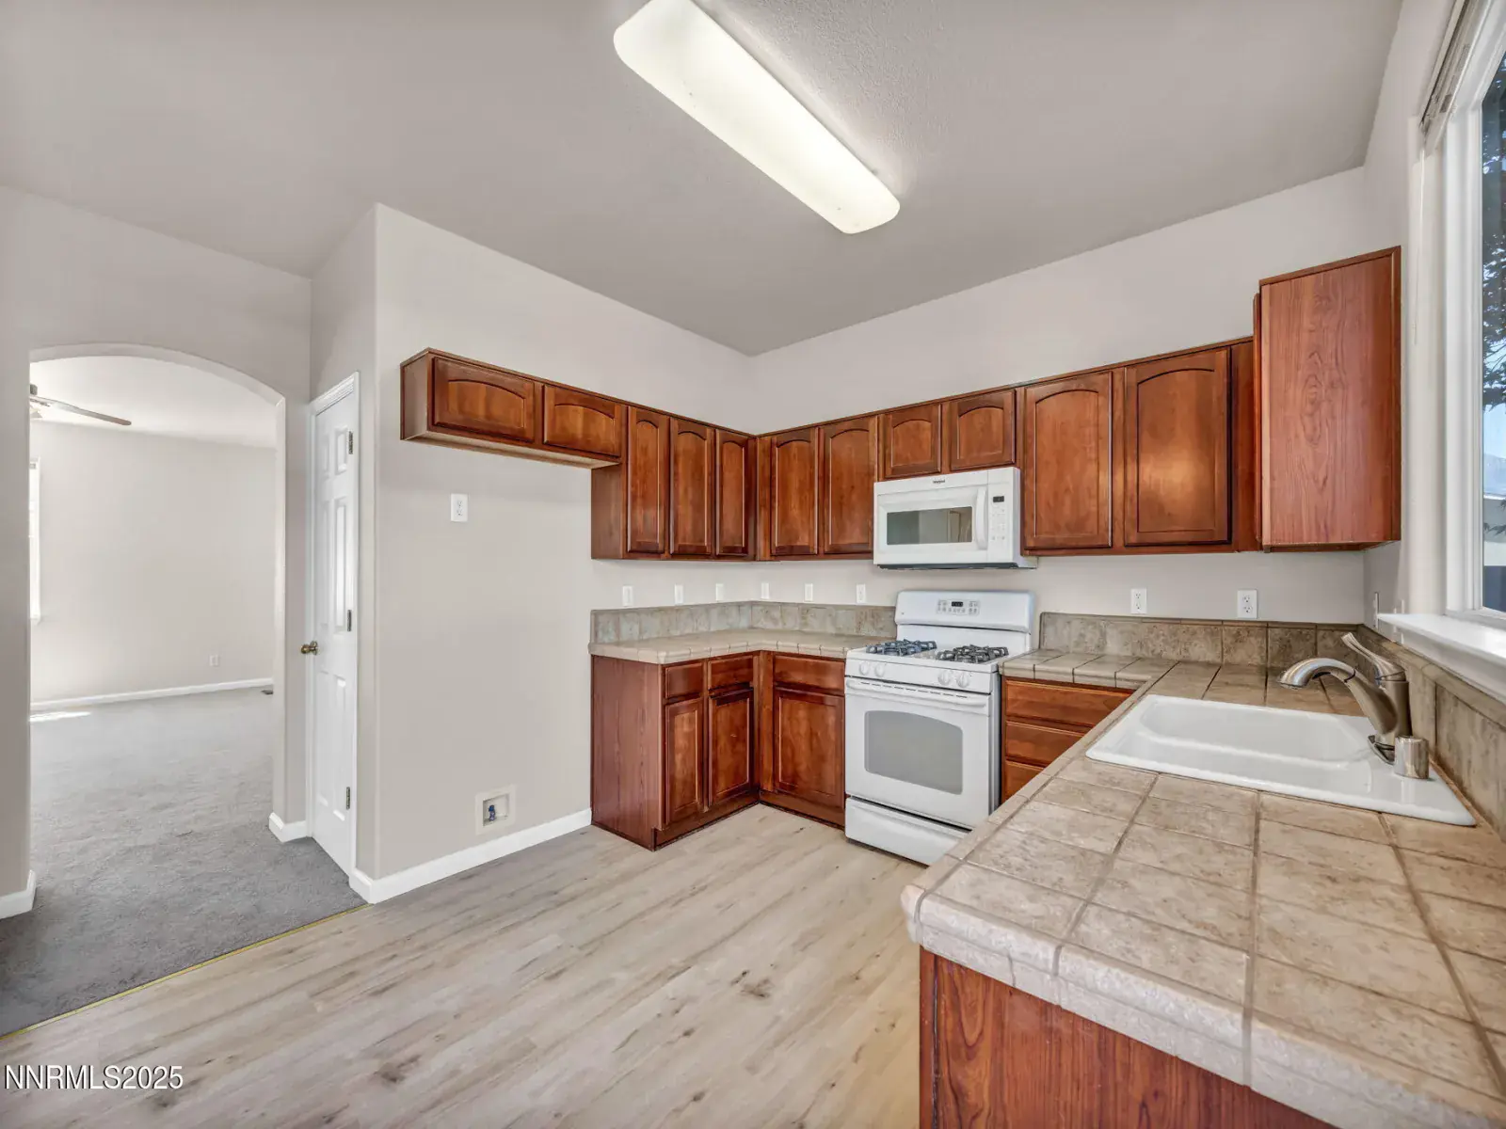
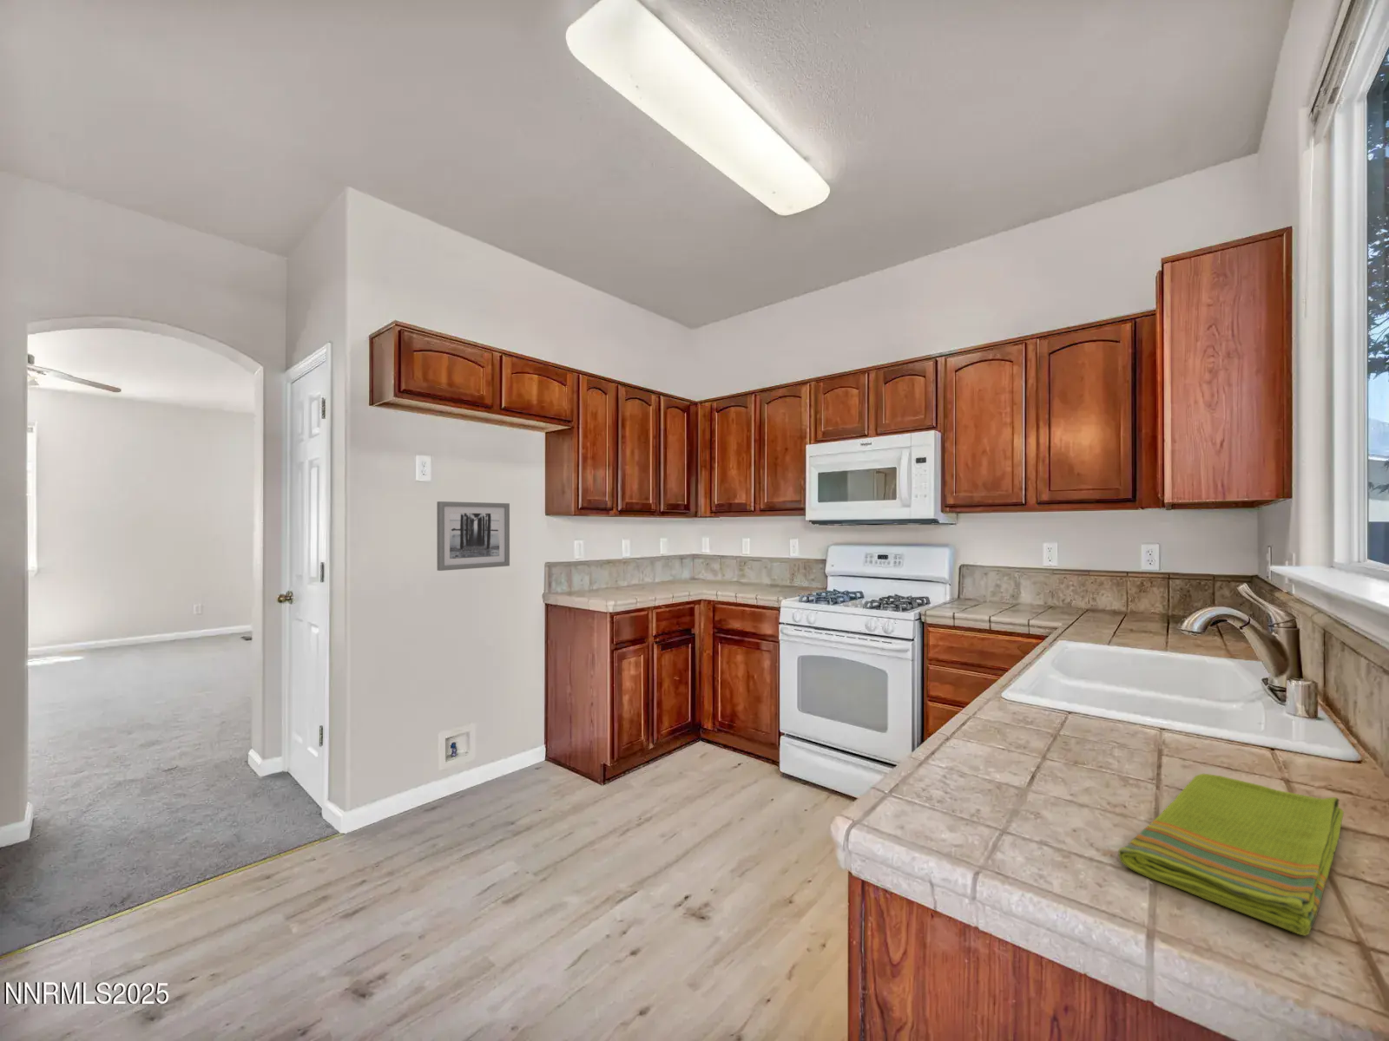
+ dish towel (1239, 829)
+ wall art (475, 535)
